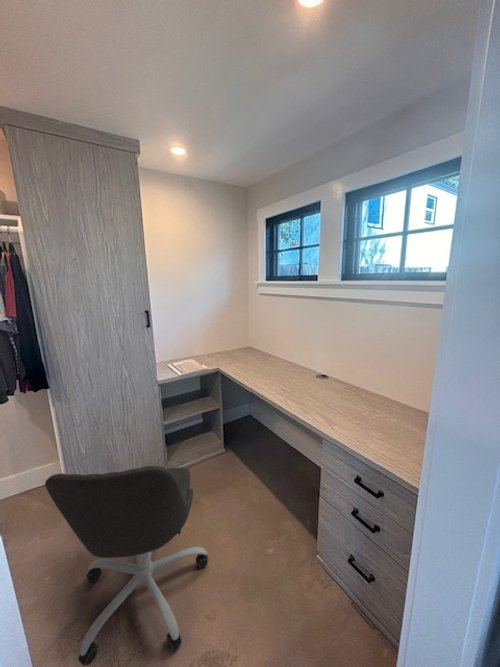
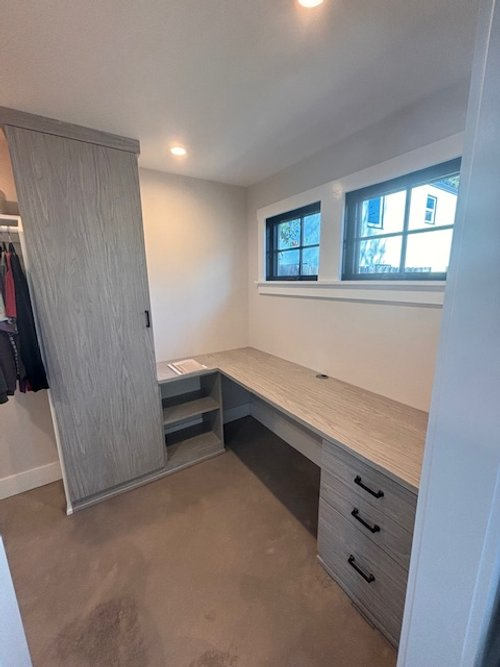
- office chair (137, 512)
